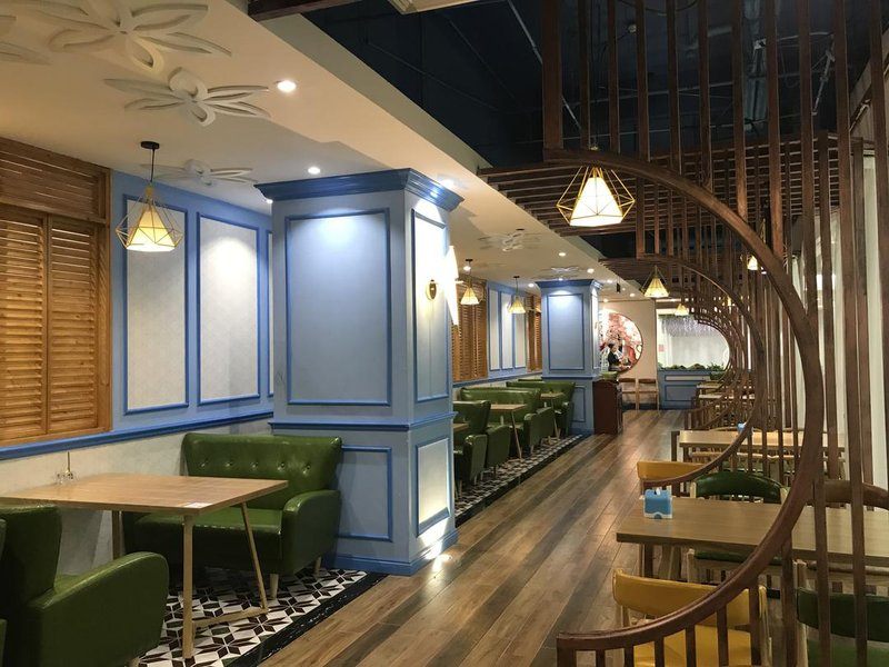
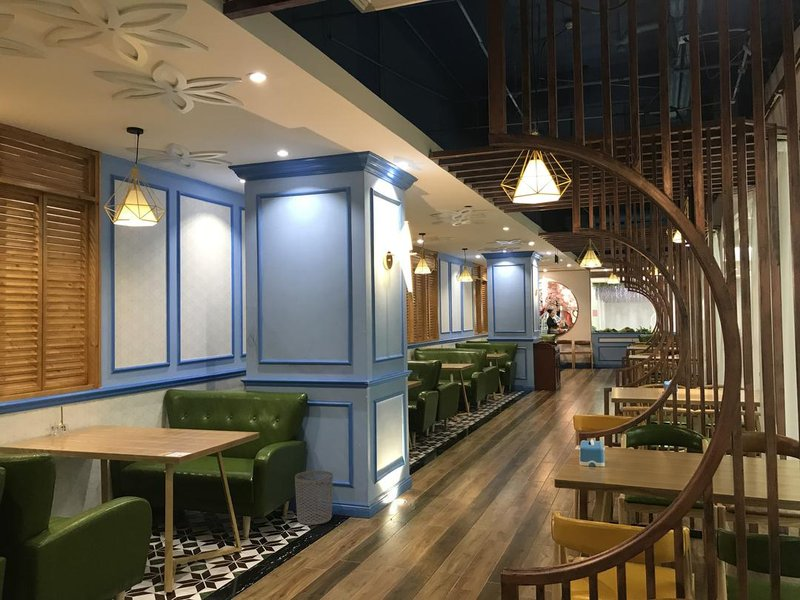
+ waste bin (313, 497)
